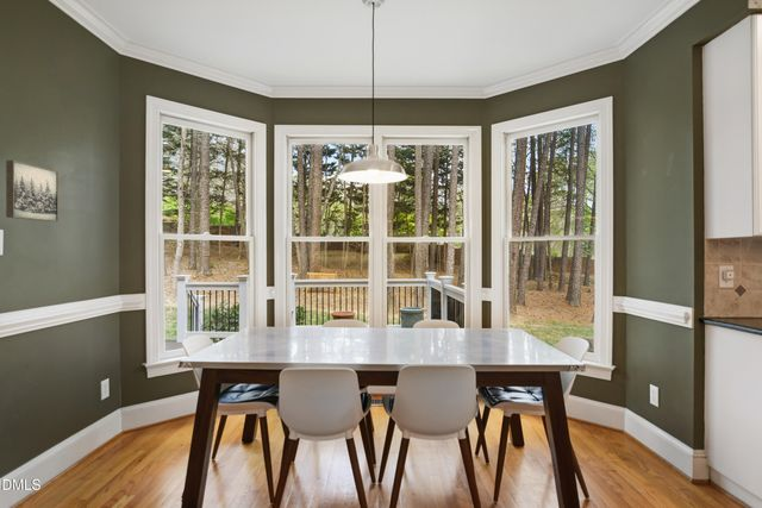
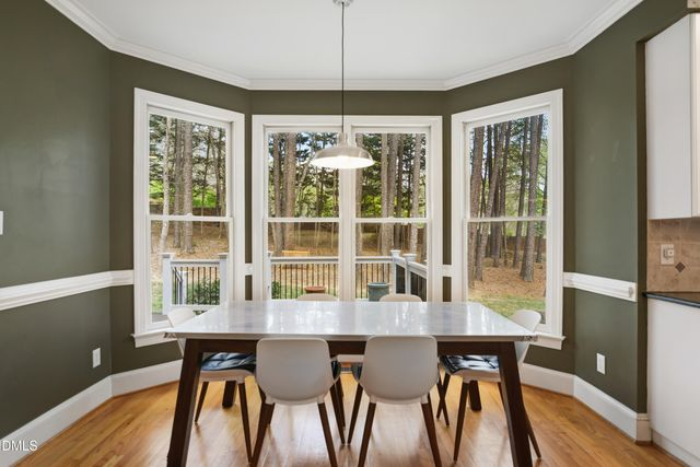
- wall art (33, 193)
